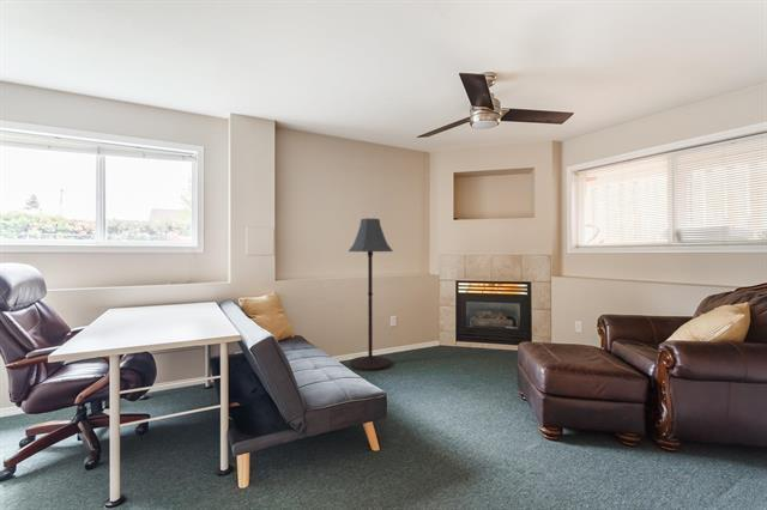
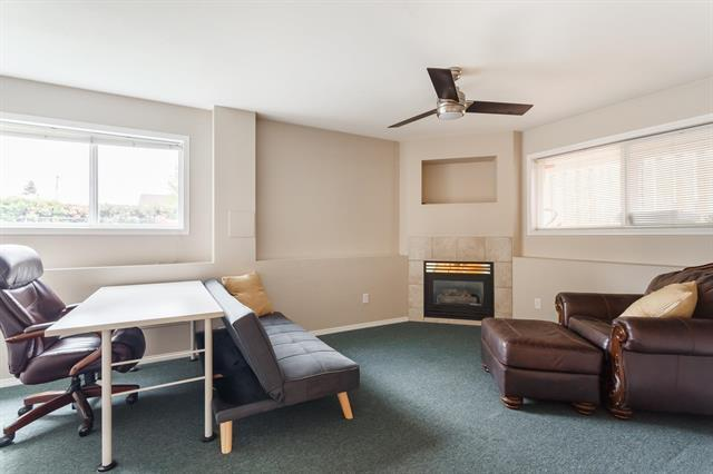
- floor lamp (369, 291)
